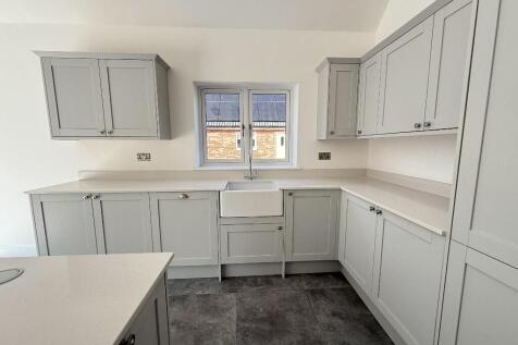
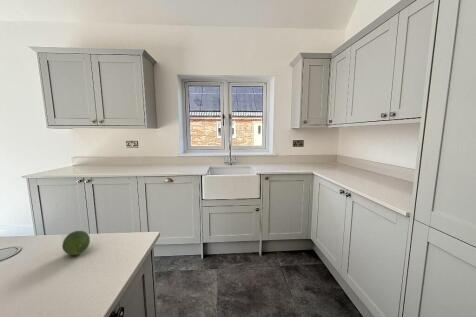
+ fruit (76, 242)
